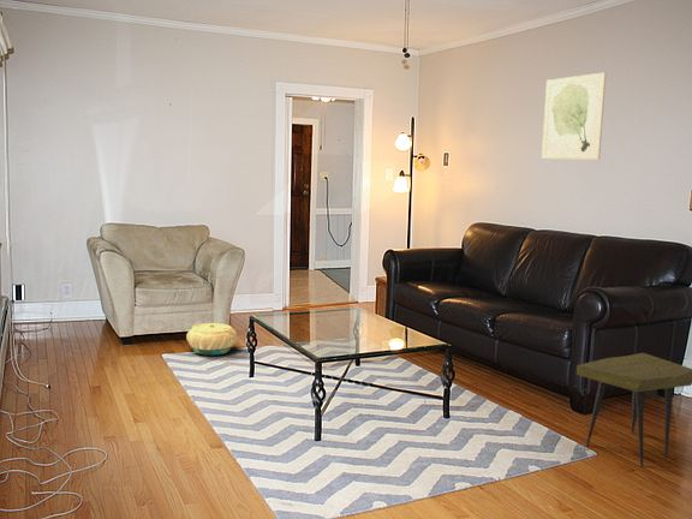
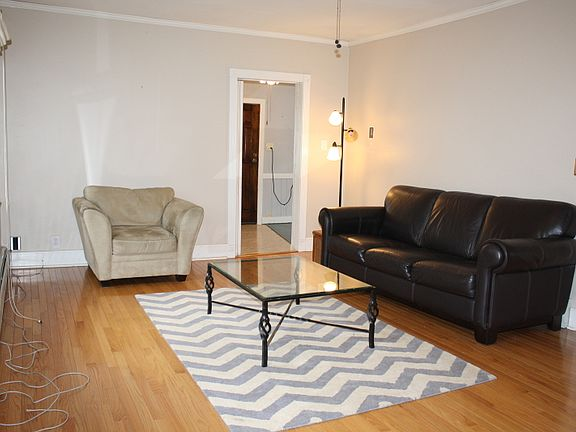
- wall art (572, 118)
- side table (632, 406)
- basket (211, 338)
